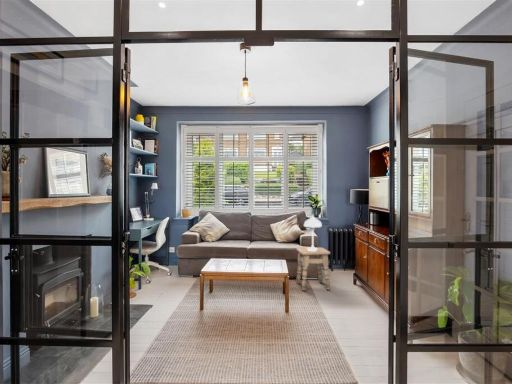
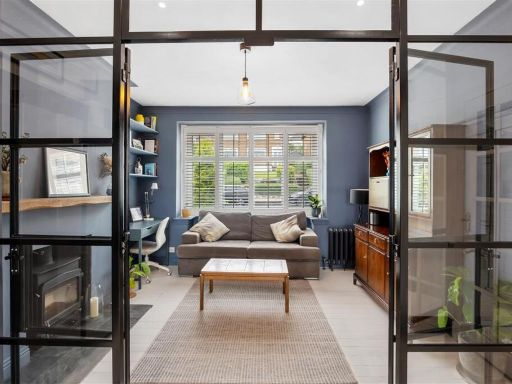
- table lamp (312, 231)
- side table (312, 263)
